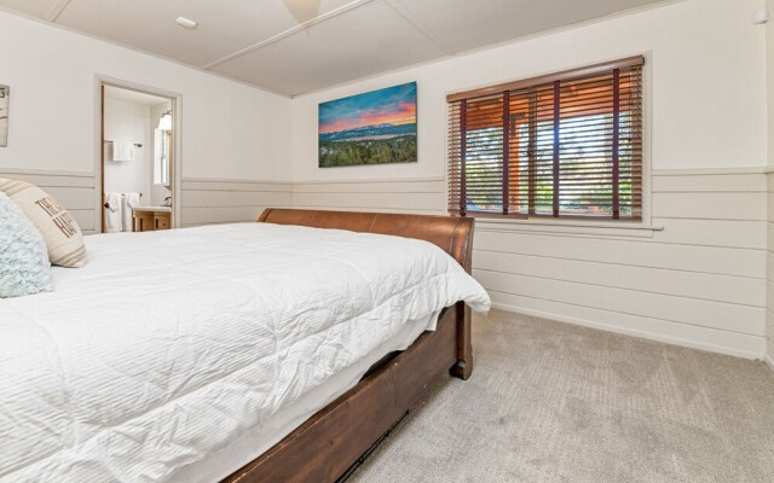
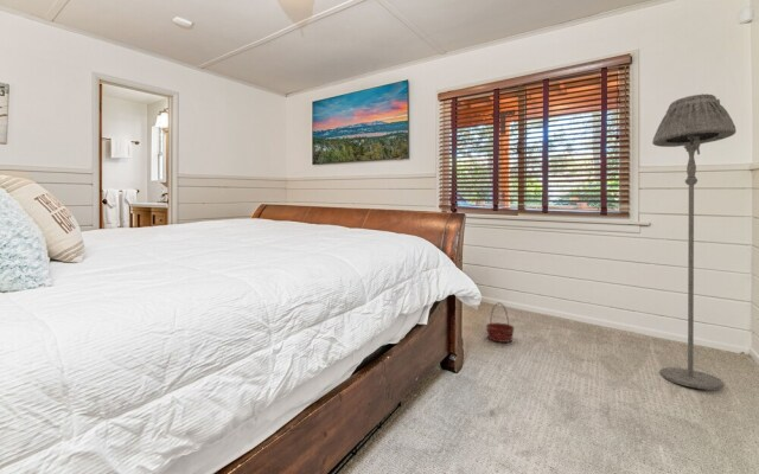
+ basket (499, 324)
+ floor lamp (691, 239)
